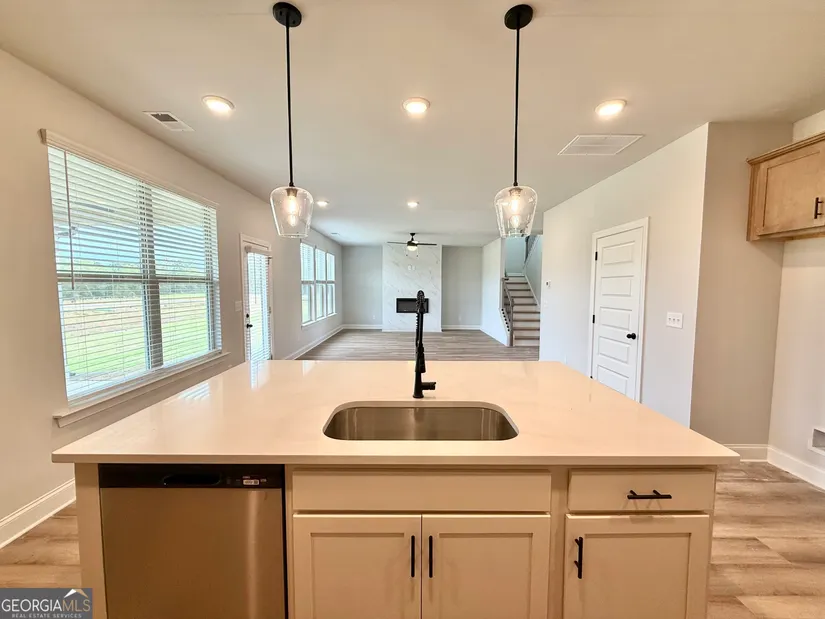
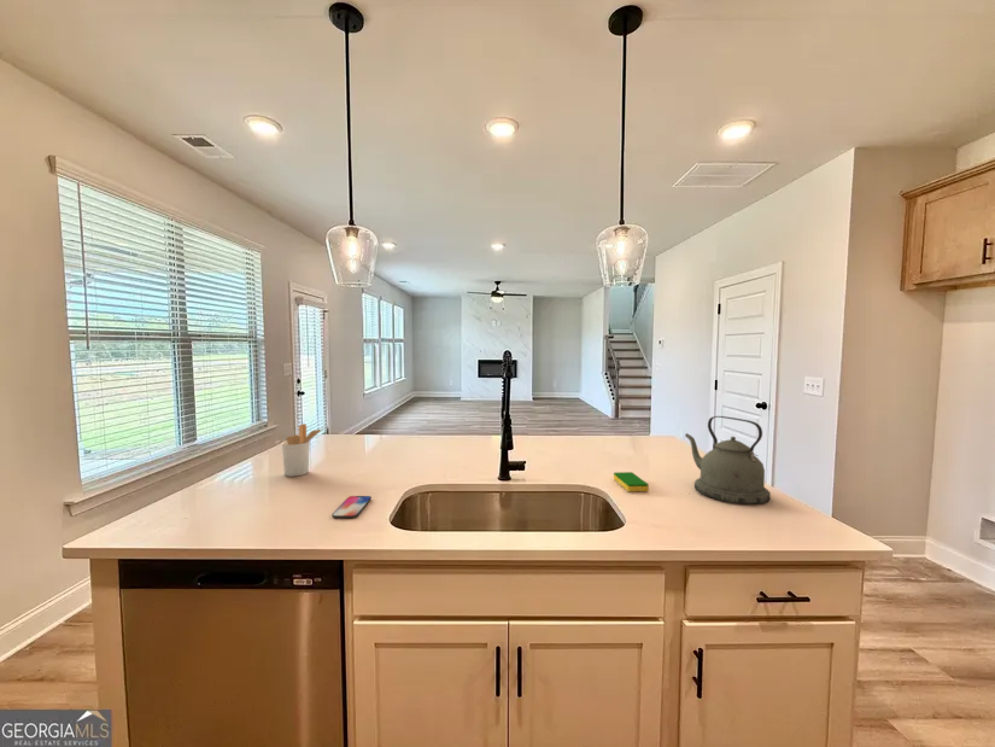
+ dish sponge (630, 480)
+ kettle (726, 454)
+ utensil holder (303, 449)
+ smartphone (352, 506)
